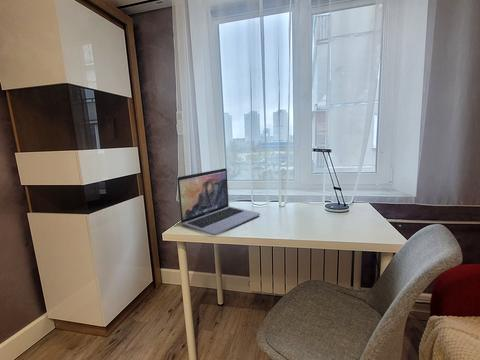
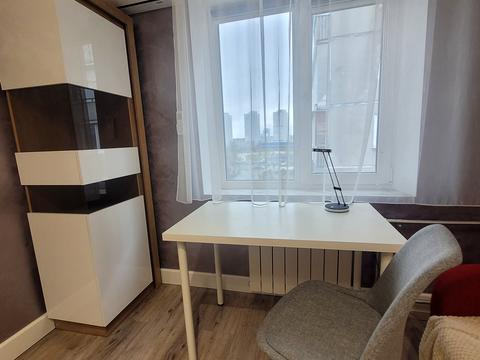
- laptop (221, 197)
